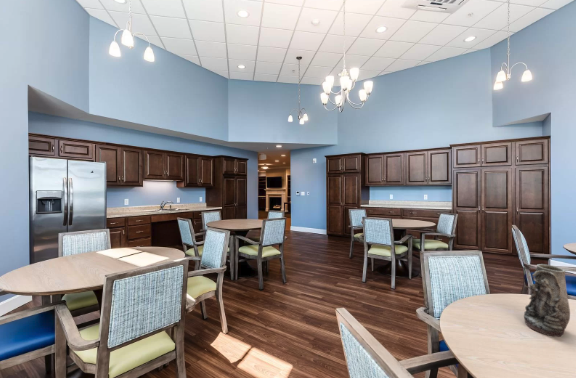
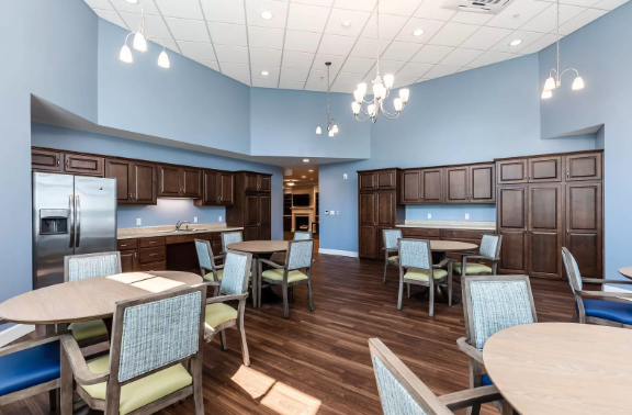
- vase (545, 297)
